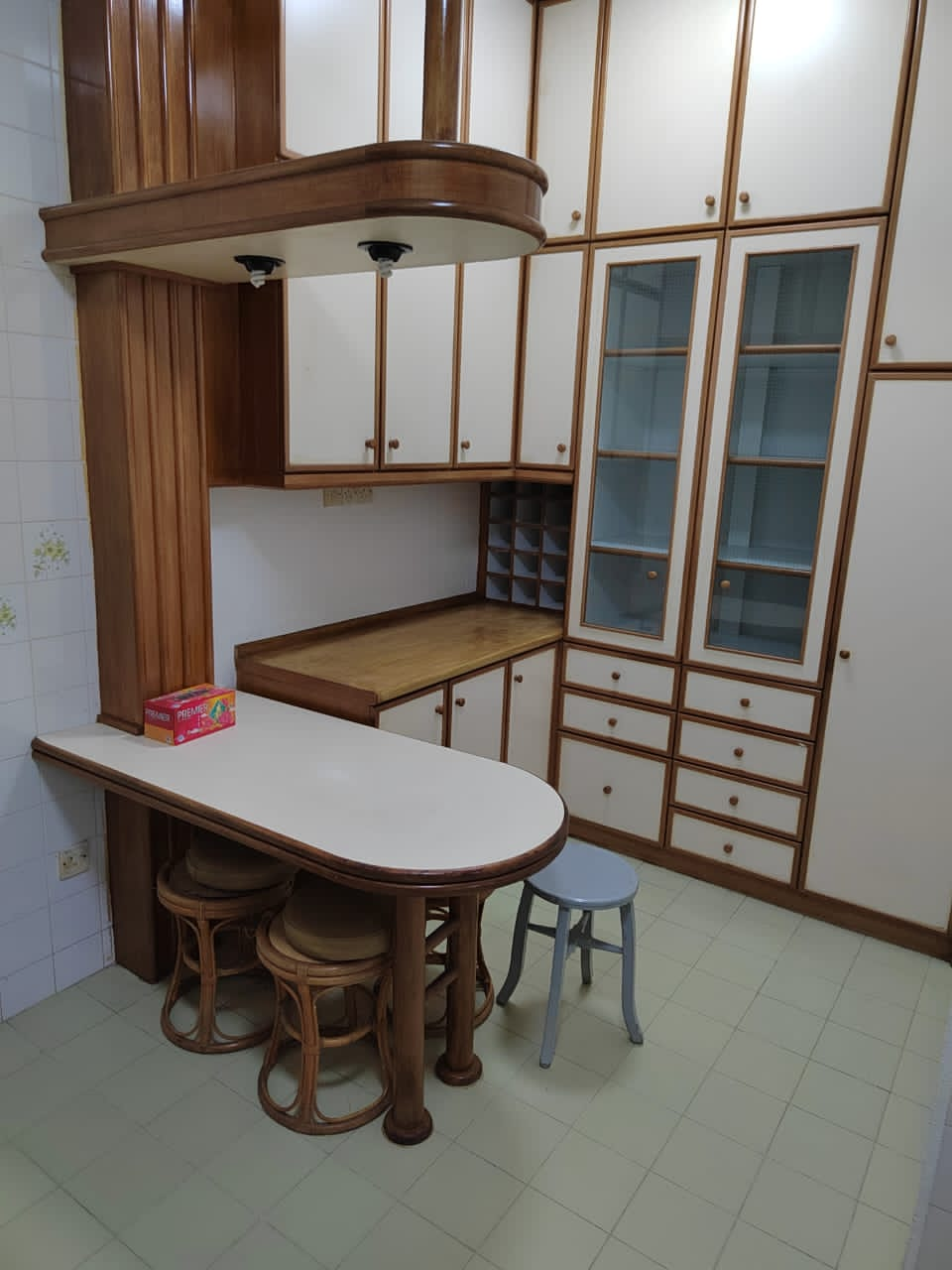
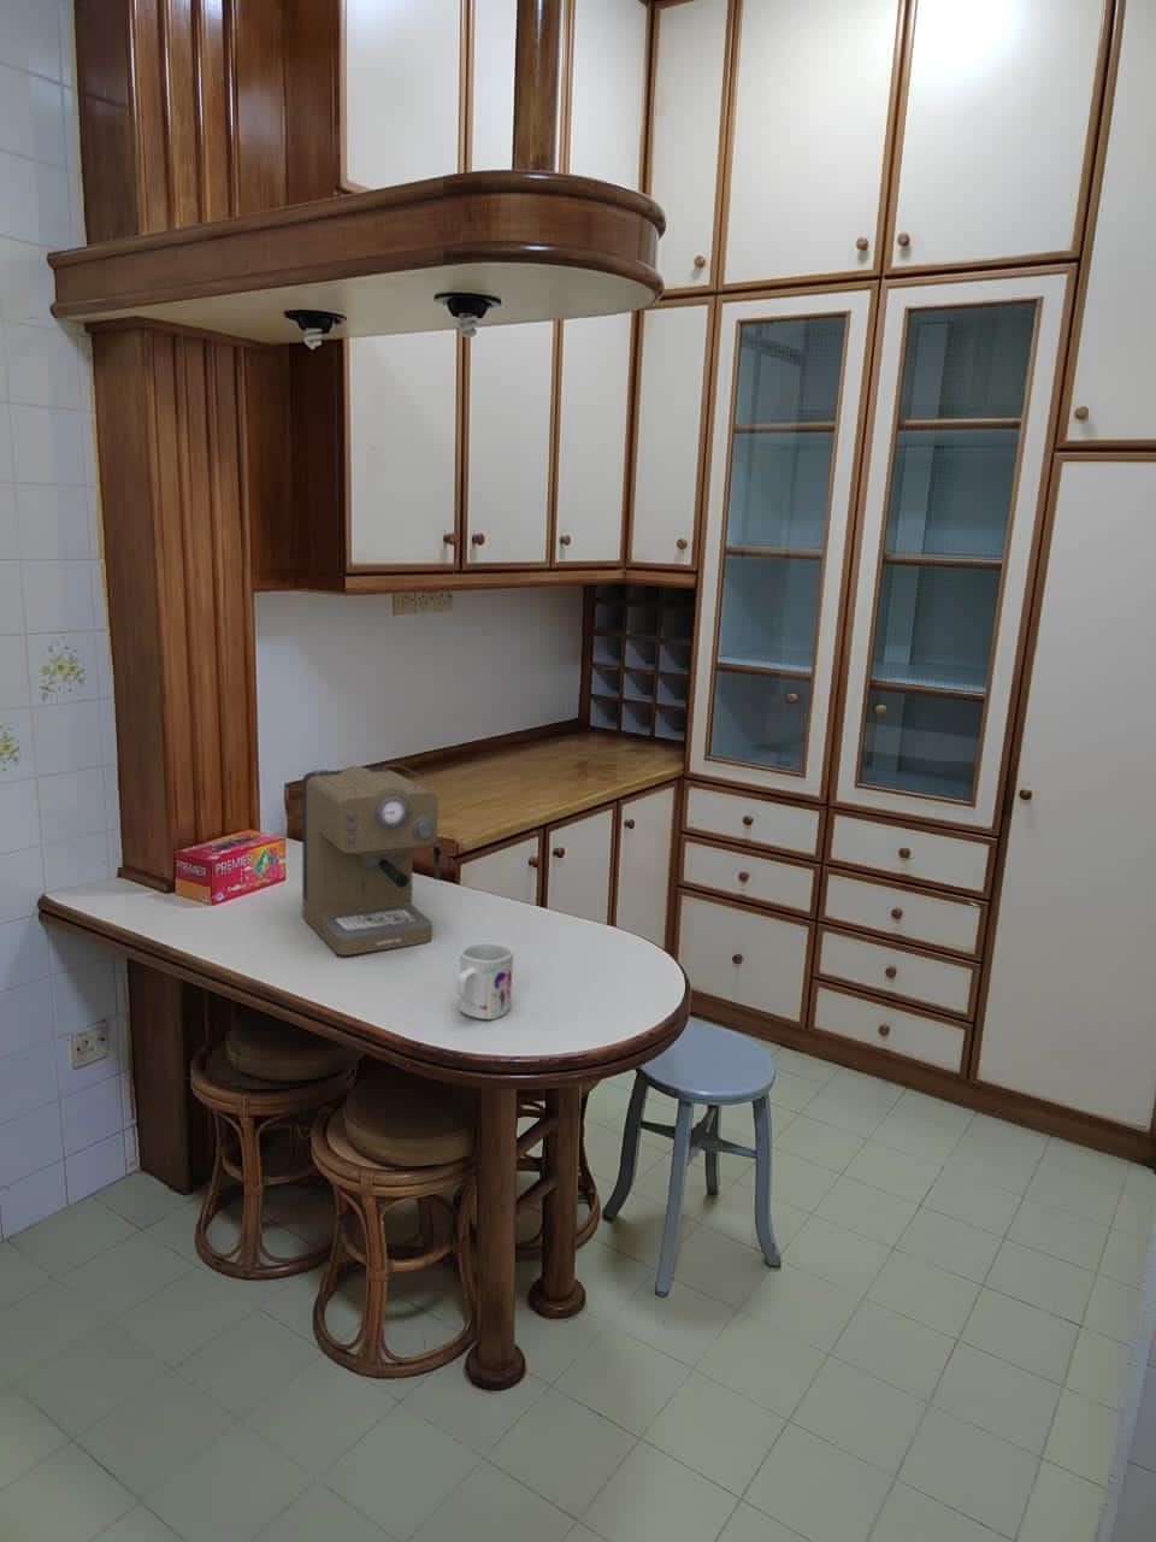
+ mug (481, 983)
+ coffee maker (378, 852)
